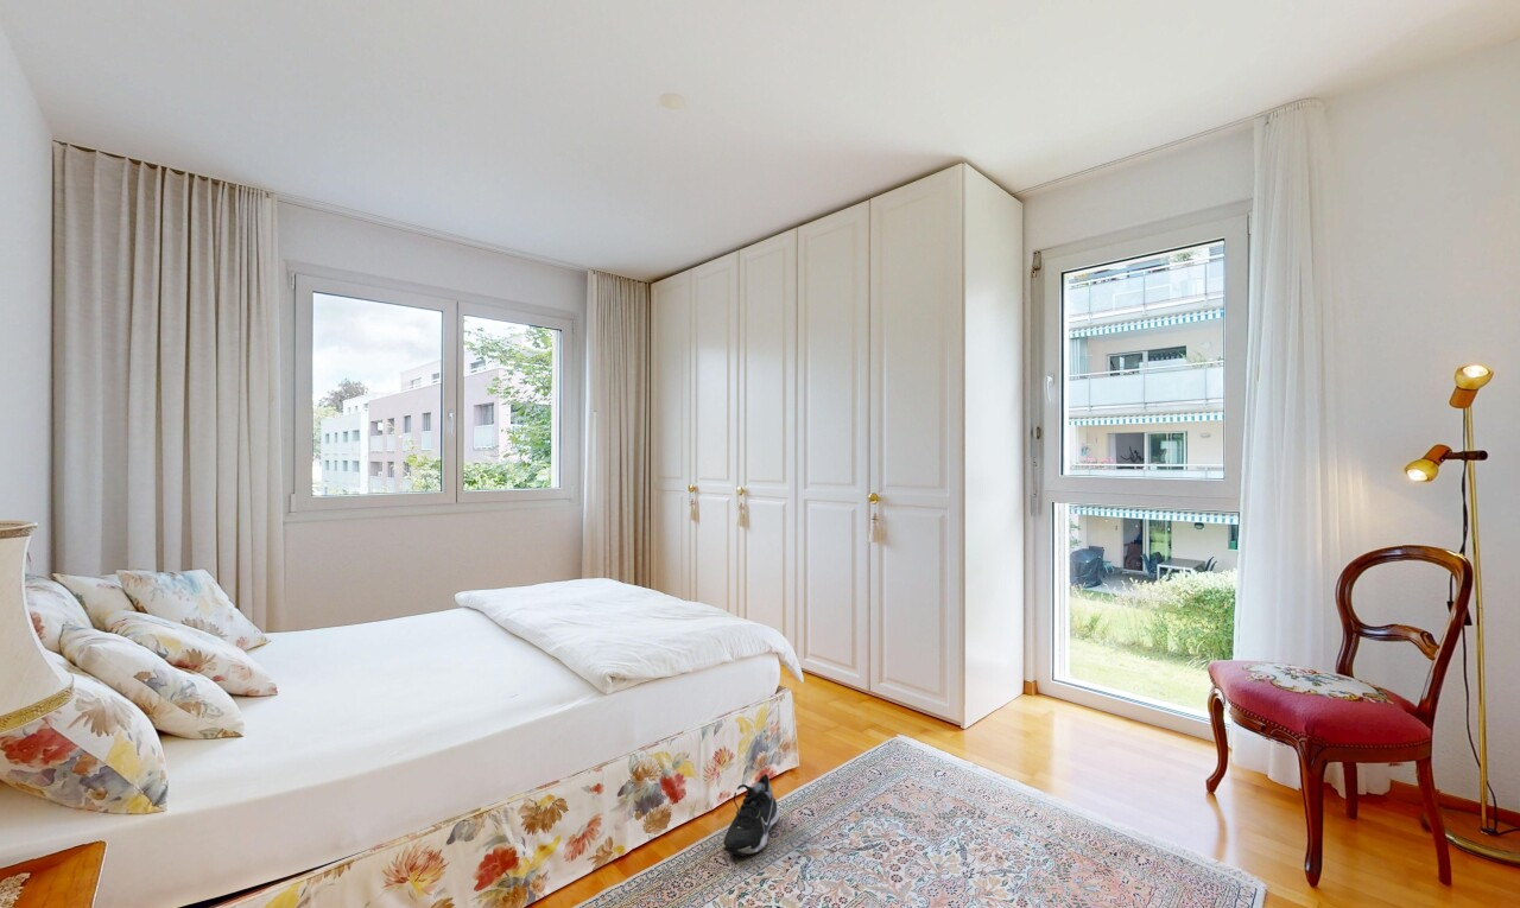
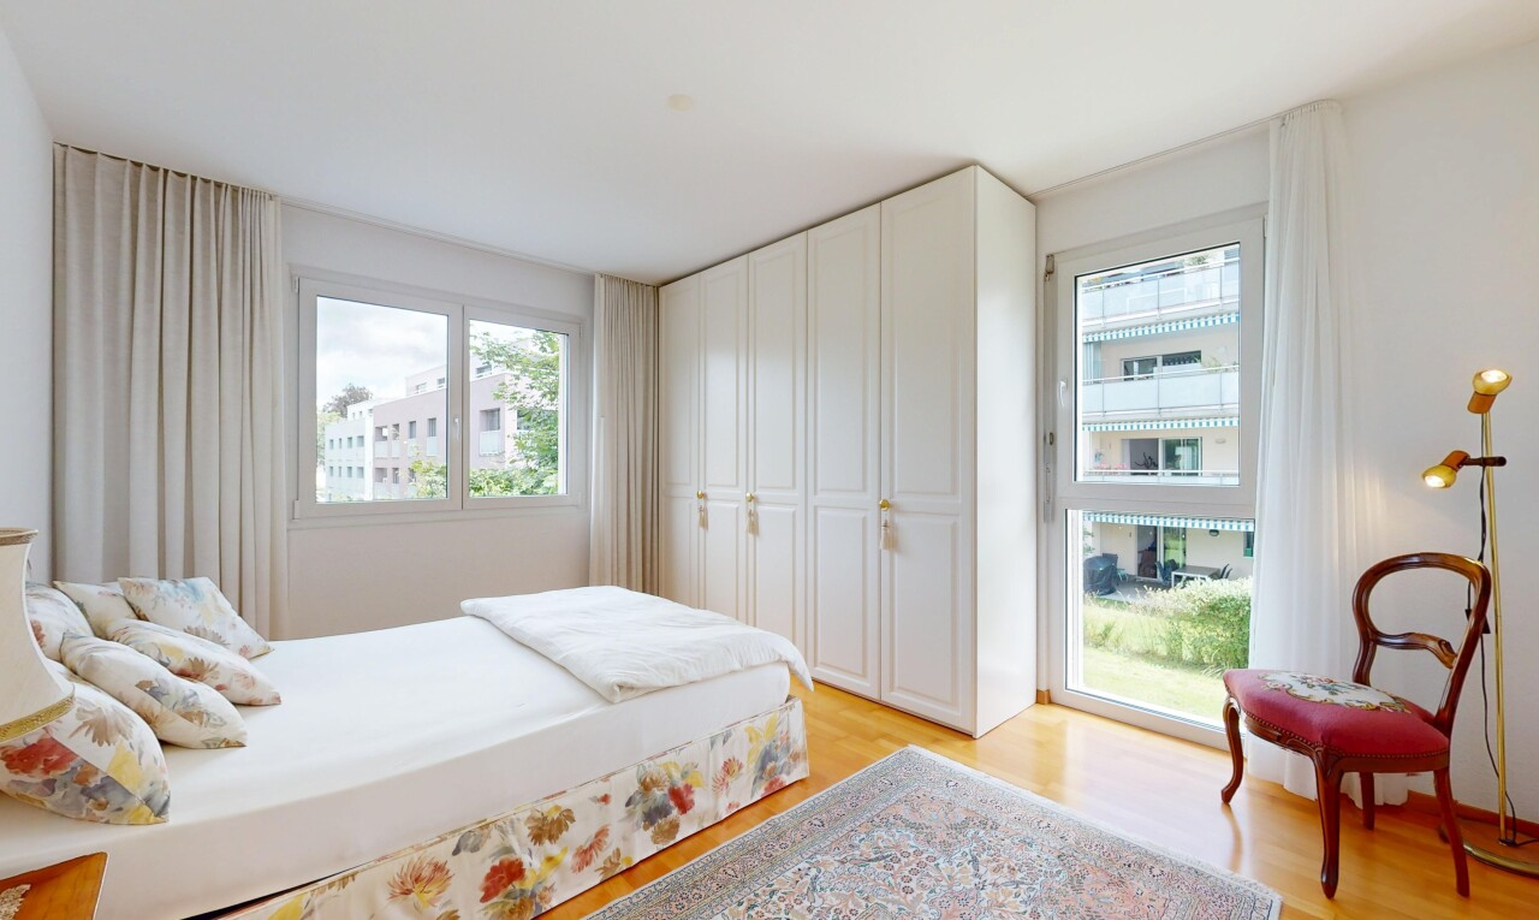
- shoe (752, 814)
